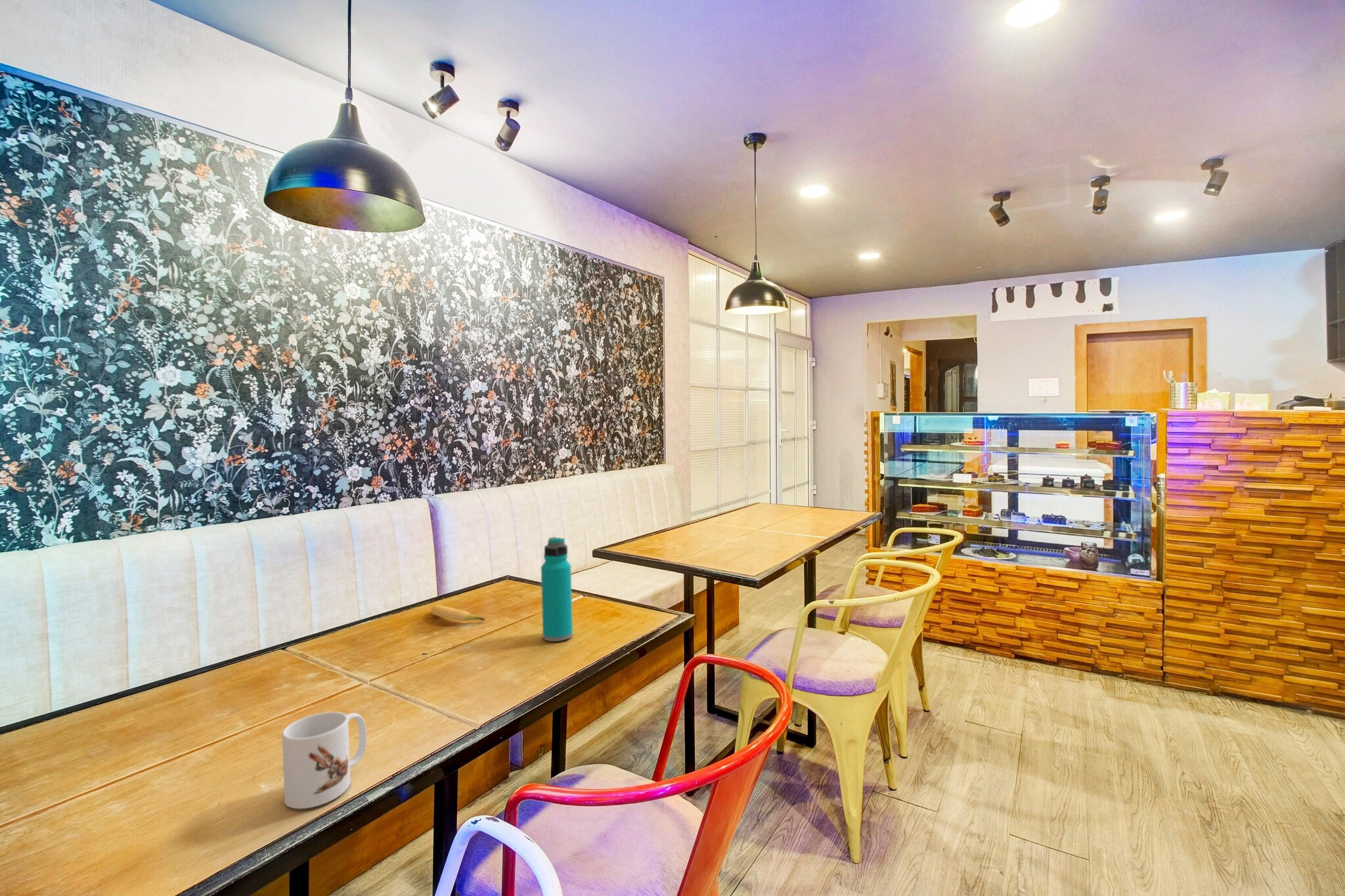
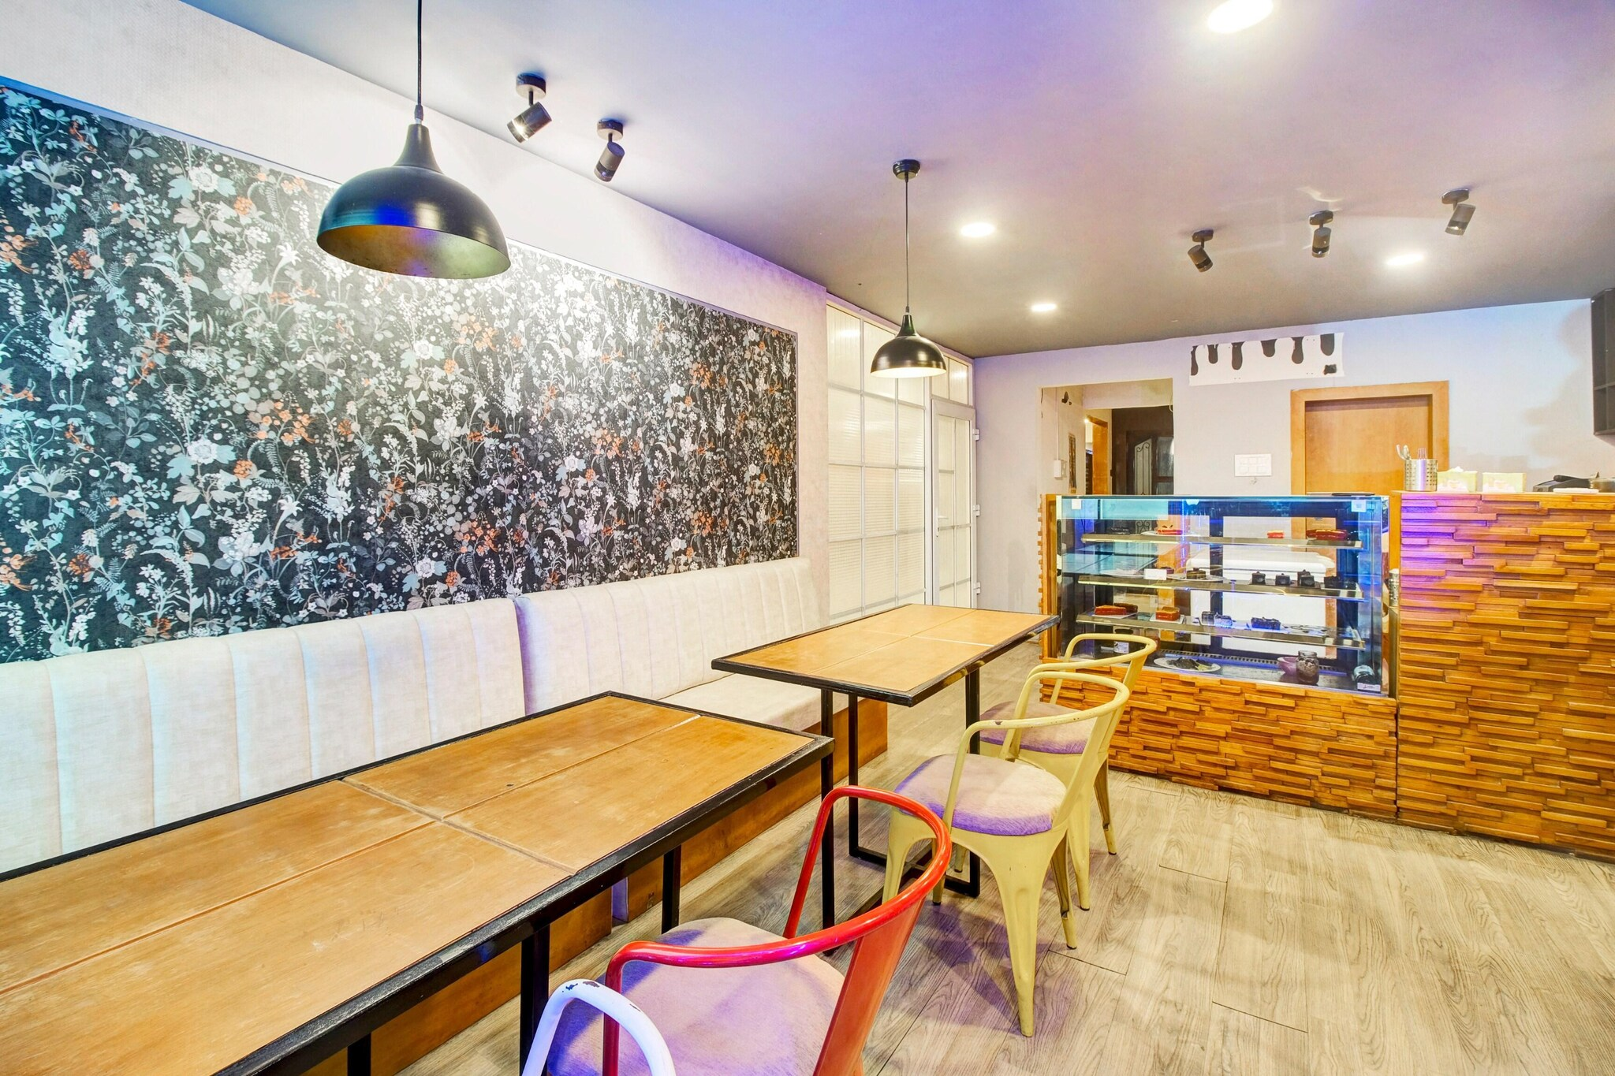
- water bottle (556, 587)
- mug (328, 752)
- banana (453, 611)
